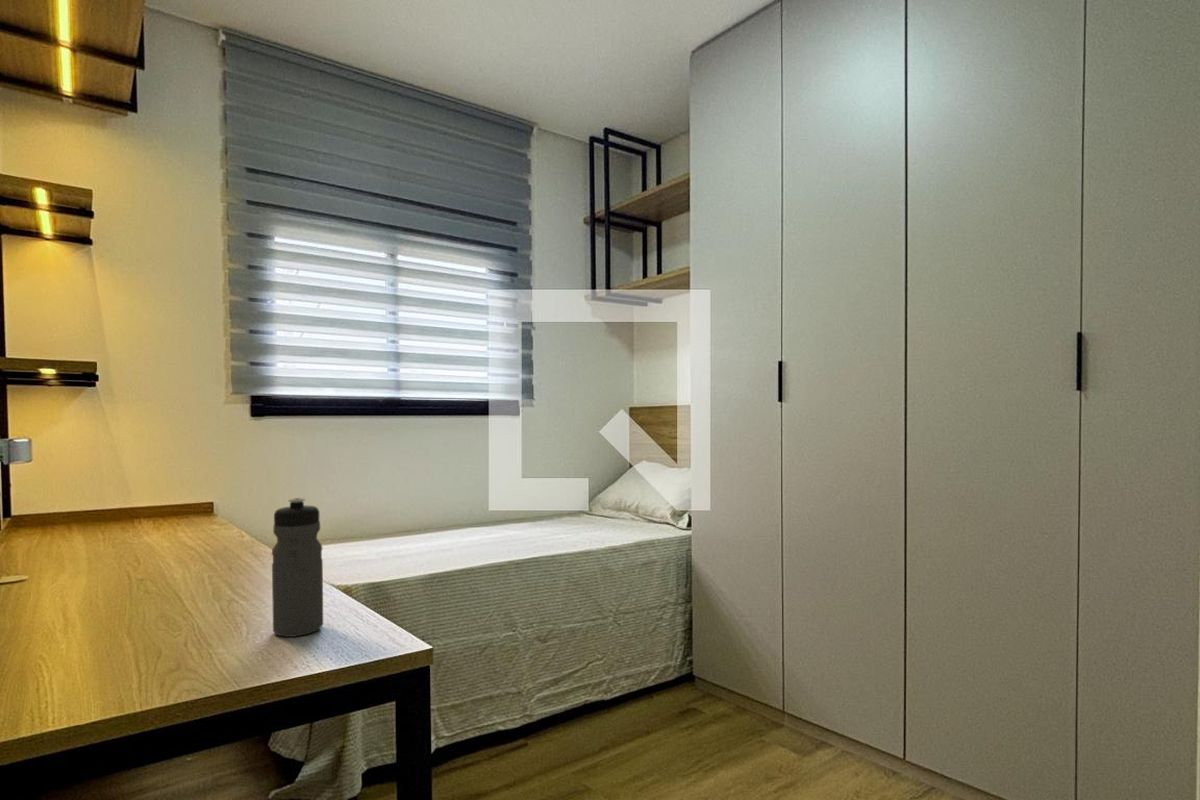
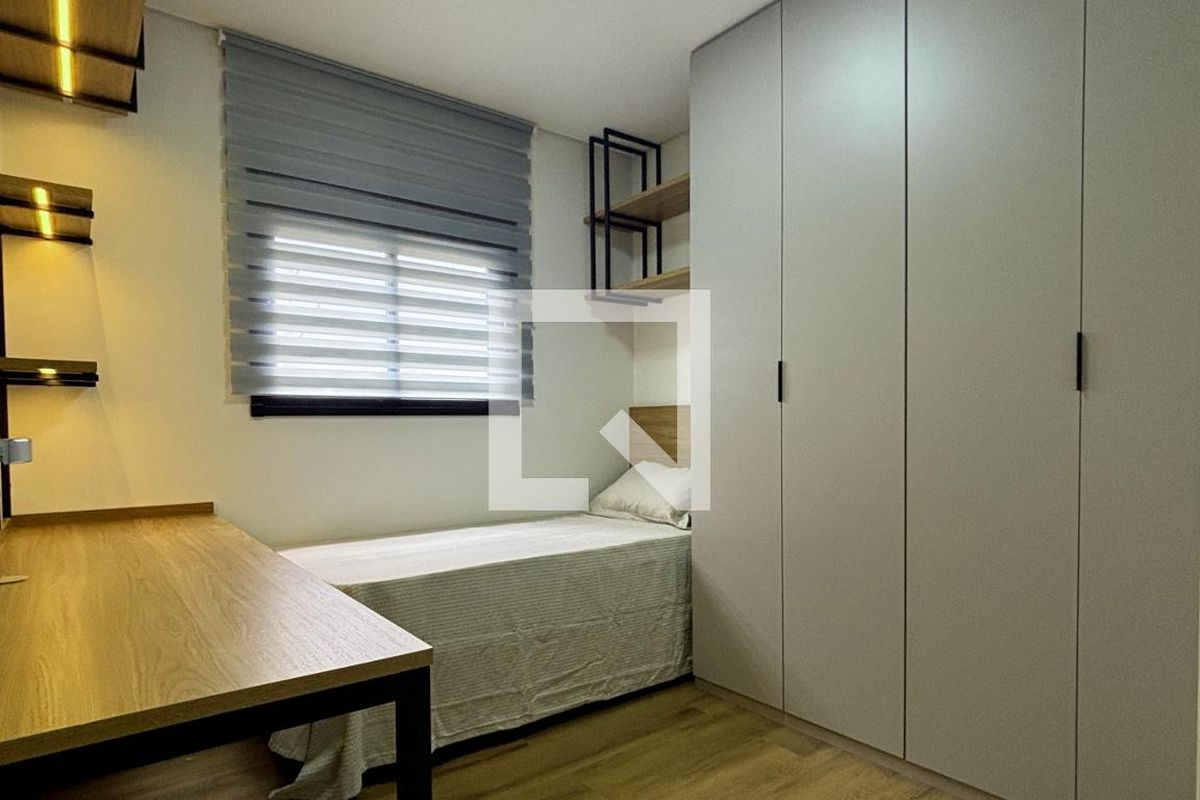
- water bottle (297, 564)
